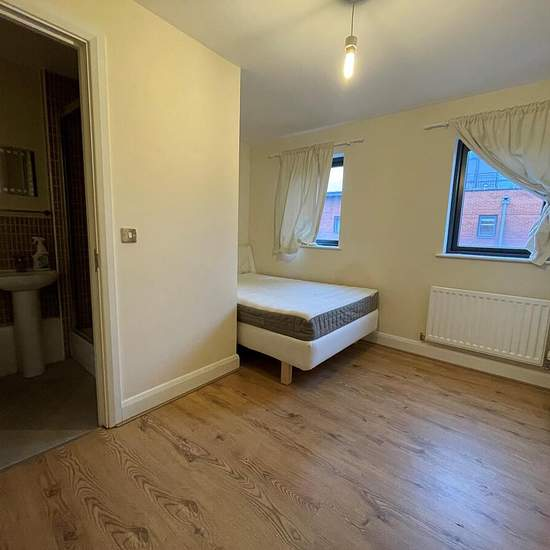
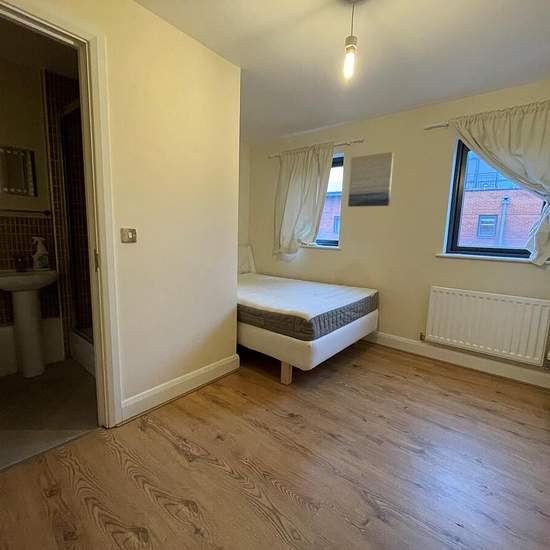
+ wall art (369, 181)
